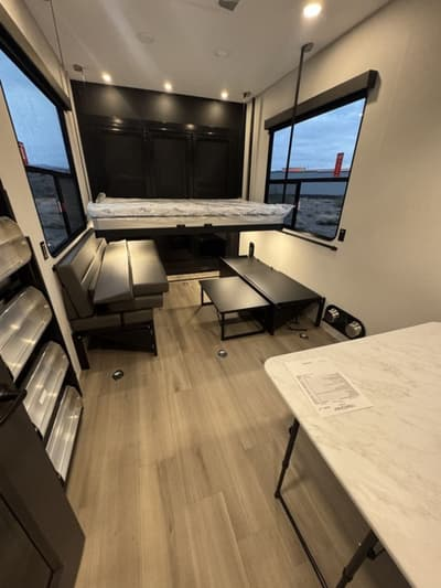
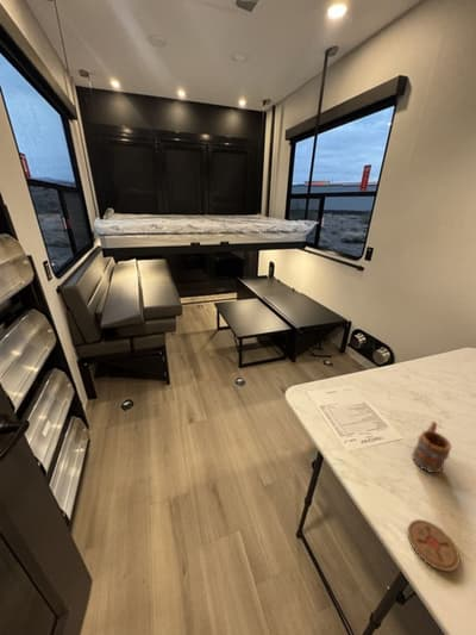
+ mug (431, 446)
+ coaster (432, 543)
